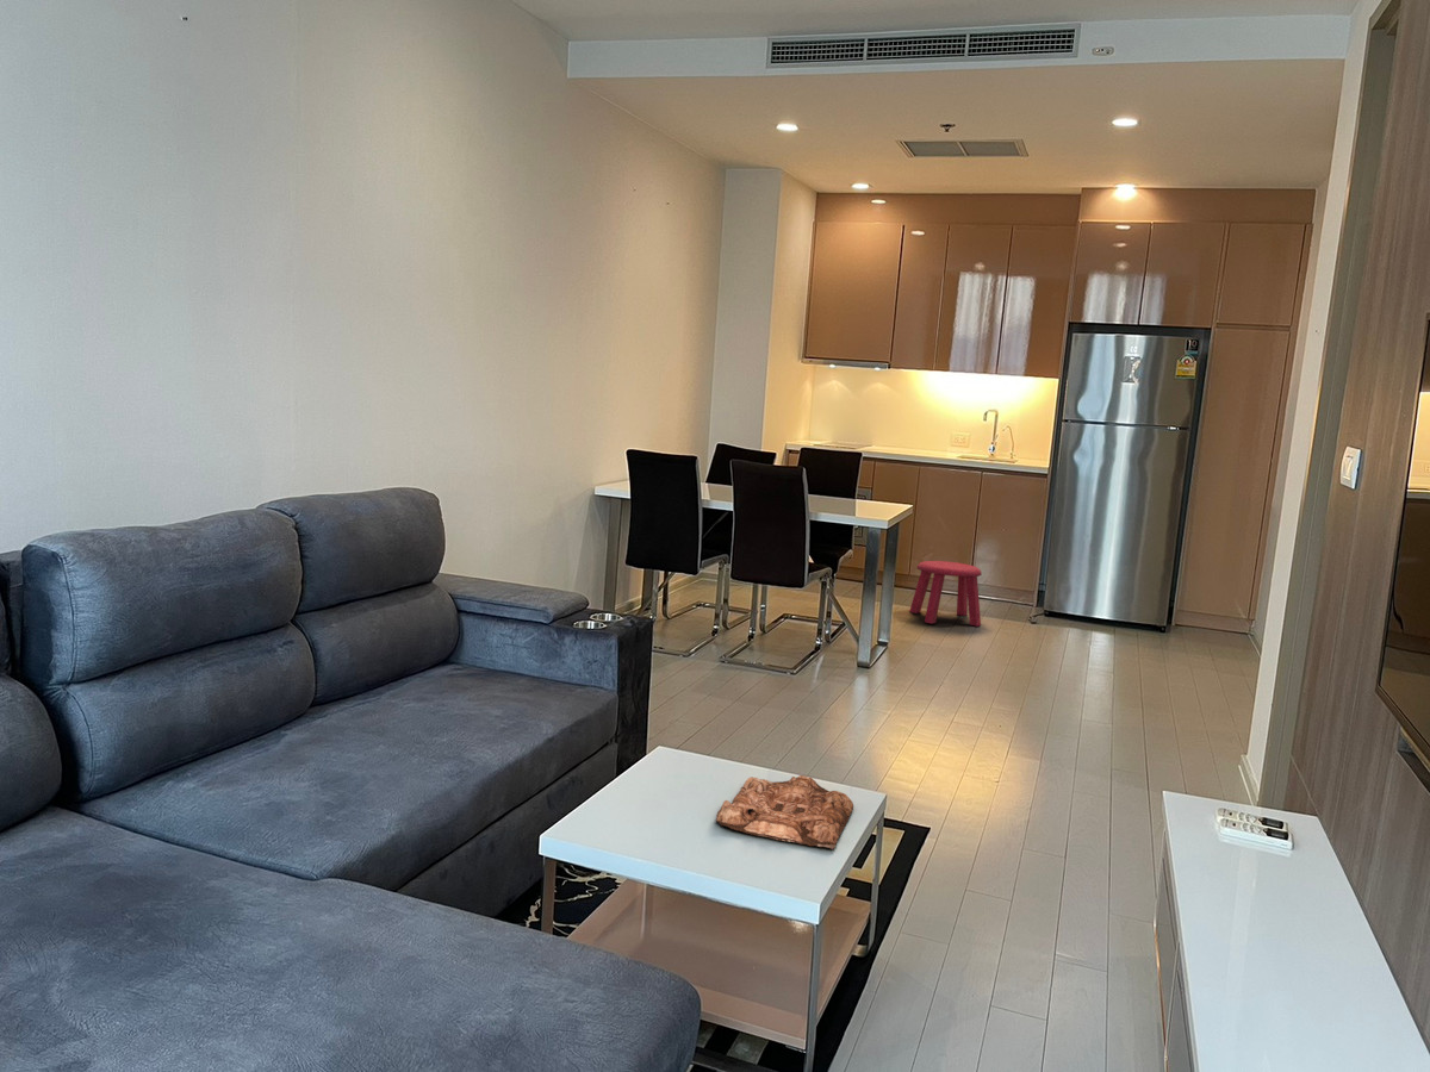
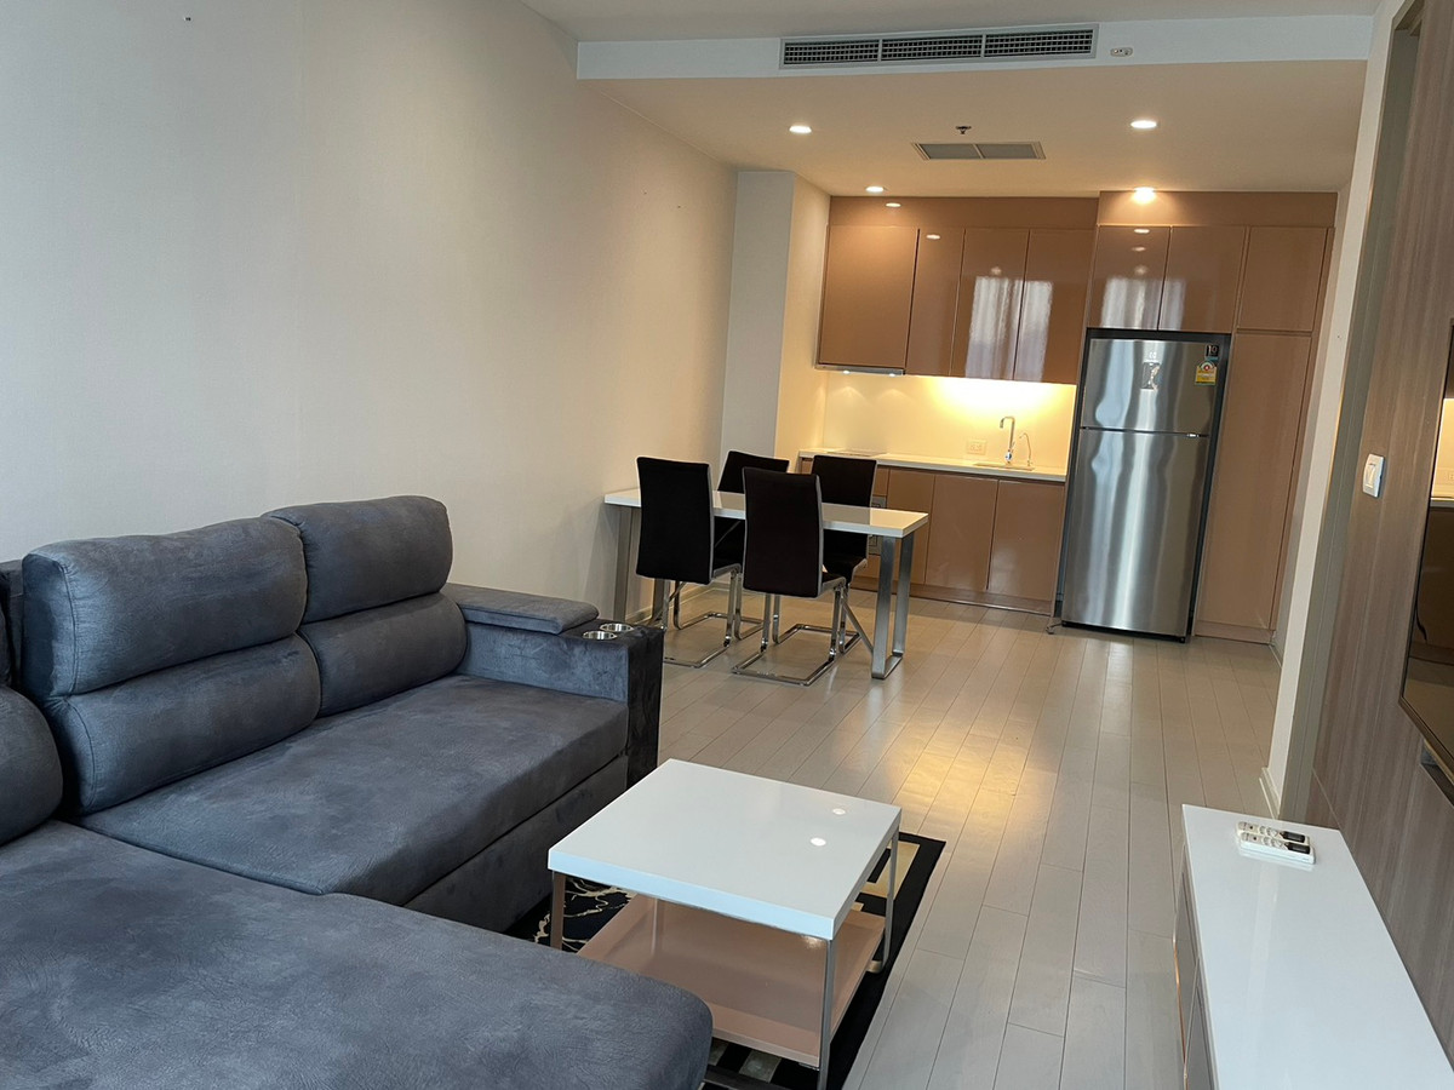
- stool (941, 588)
- decorative tray (788, 803)
